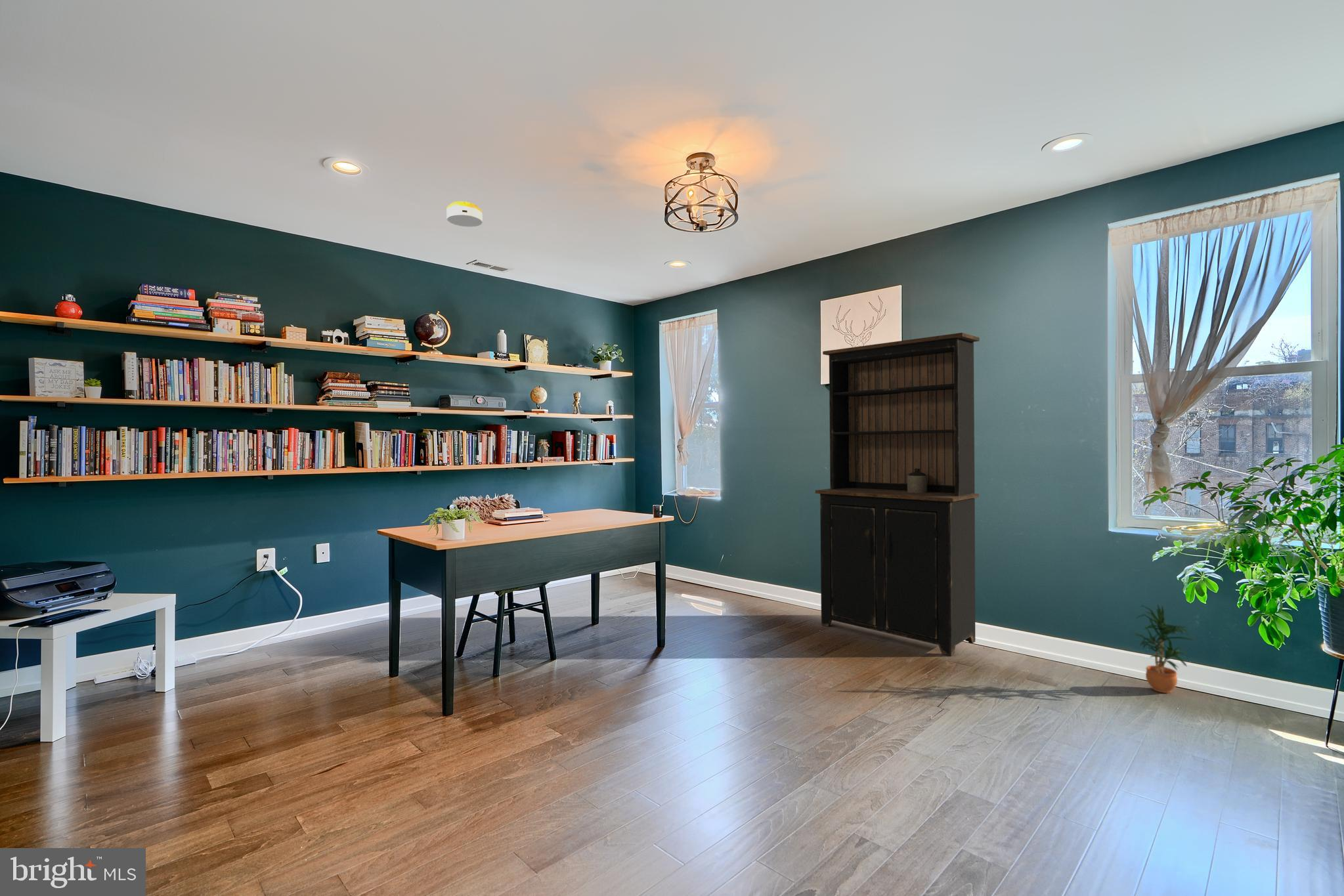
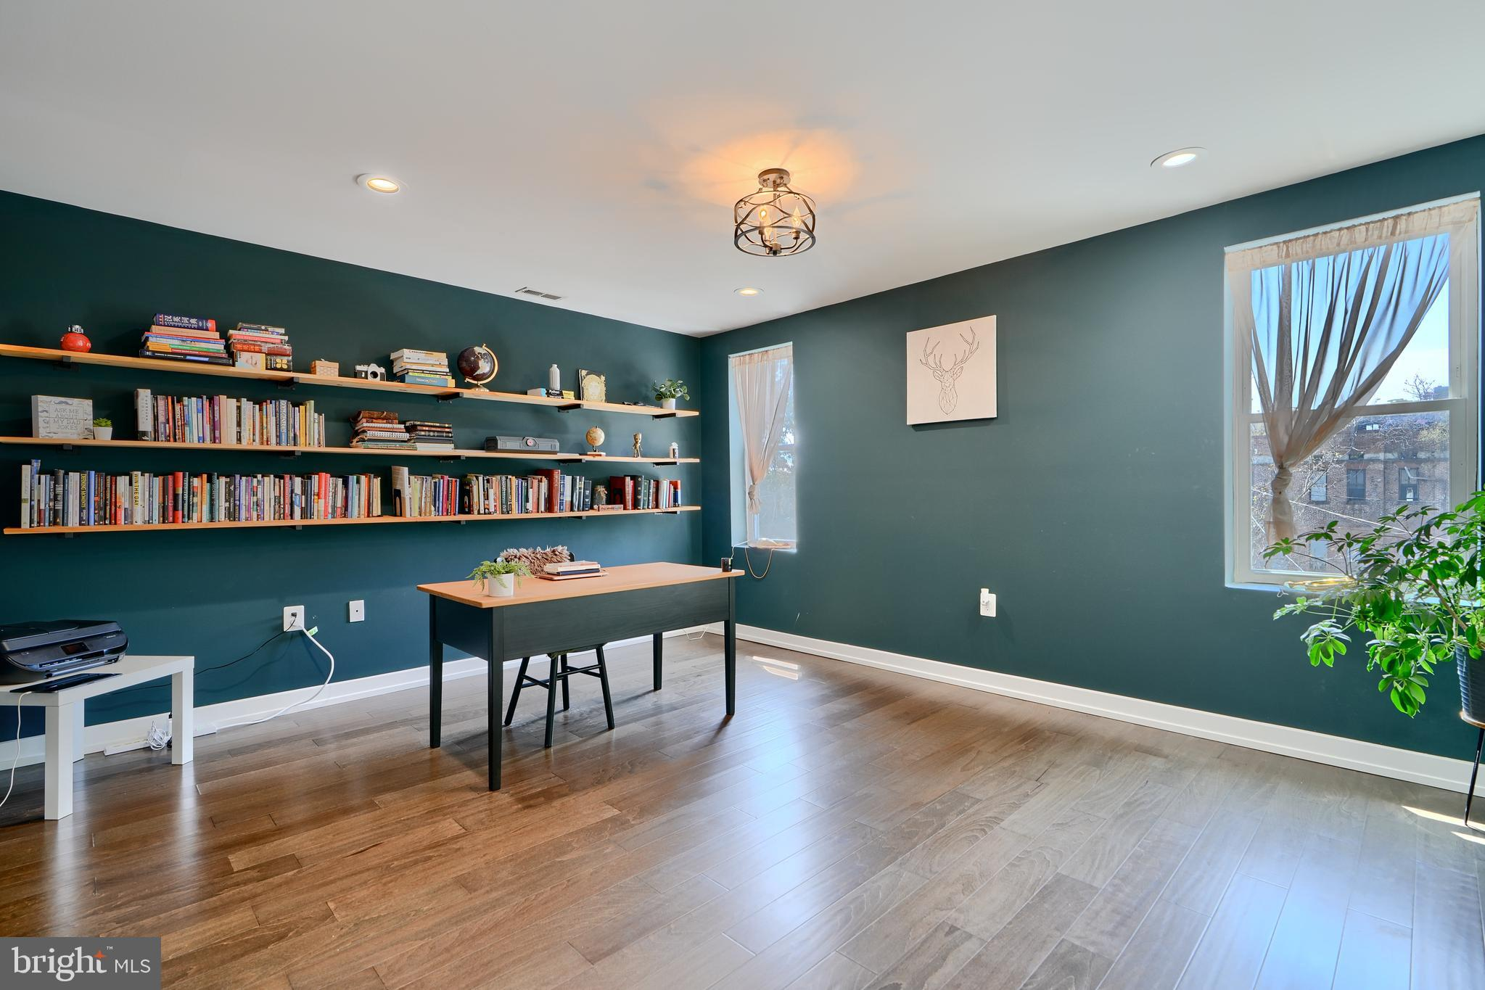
- smoke detector (464, 213)
- bookshelf (892, 488)
- potted plant (1164, 648)
